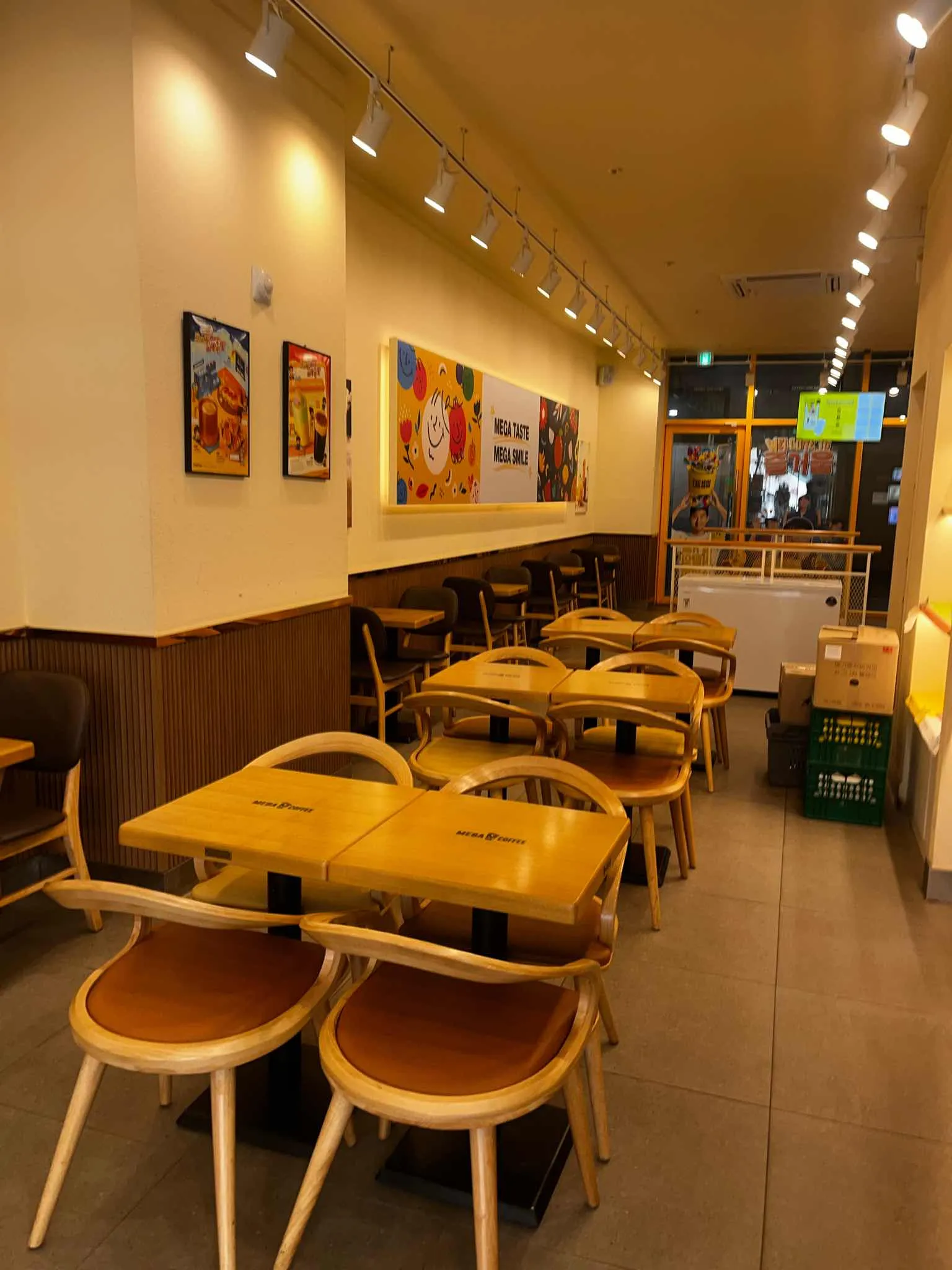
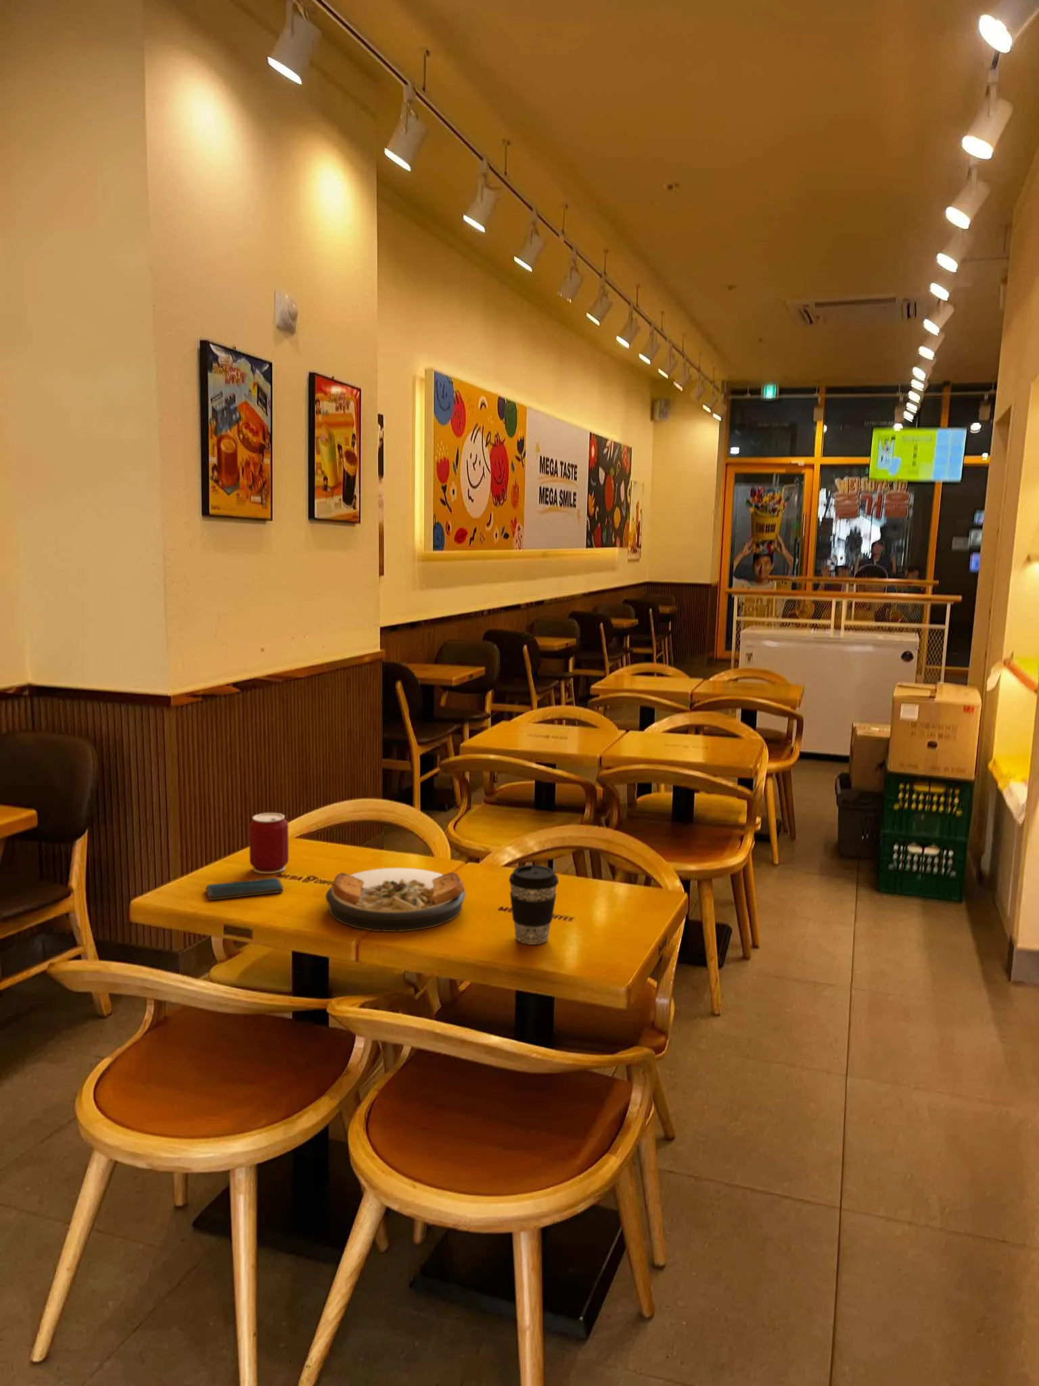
+ smartphone (244, 888)
+ coffee cup (533, 905)
+ can (270, 843)
+ plate (396, 892)
